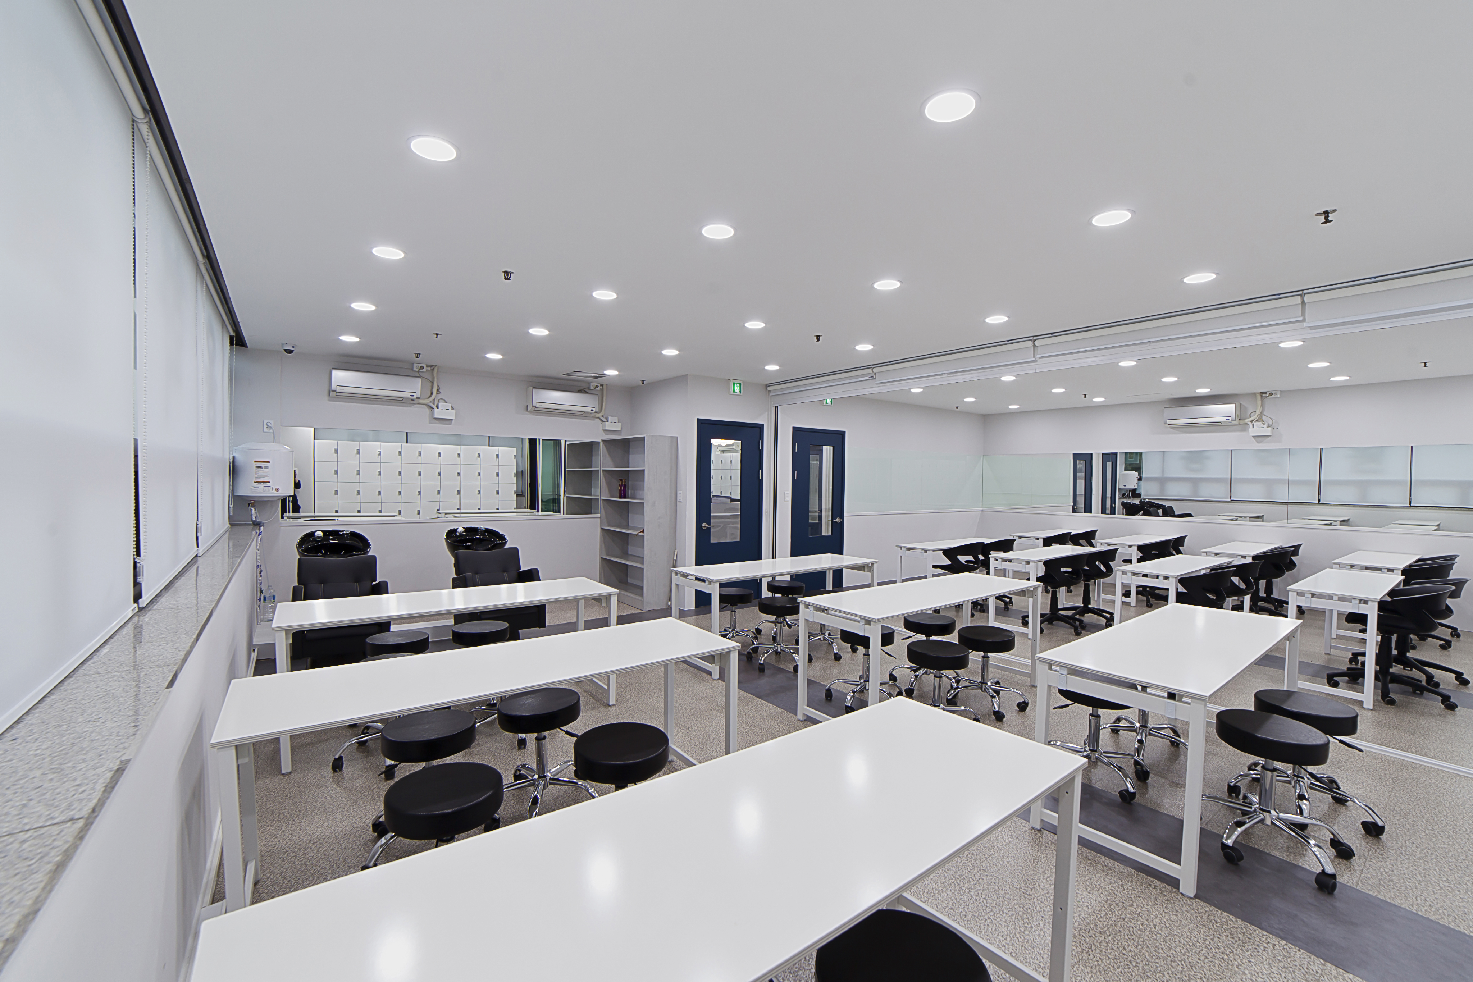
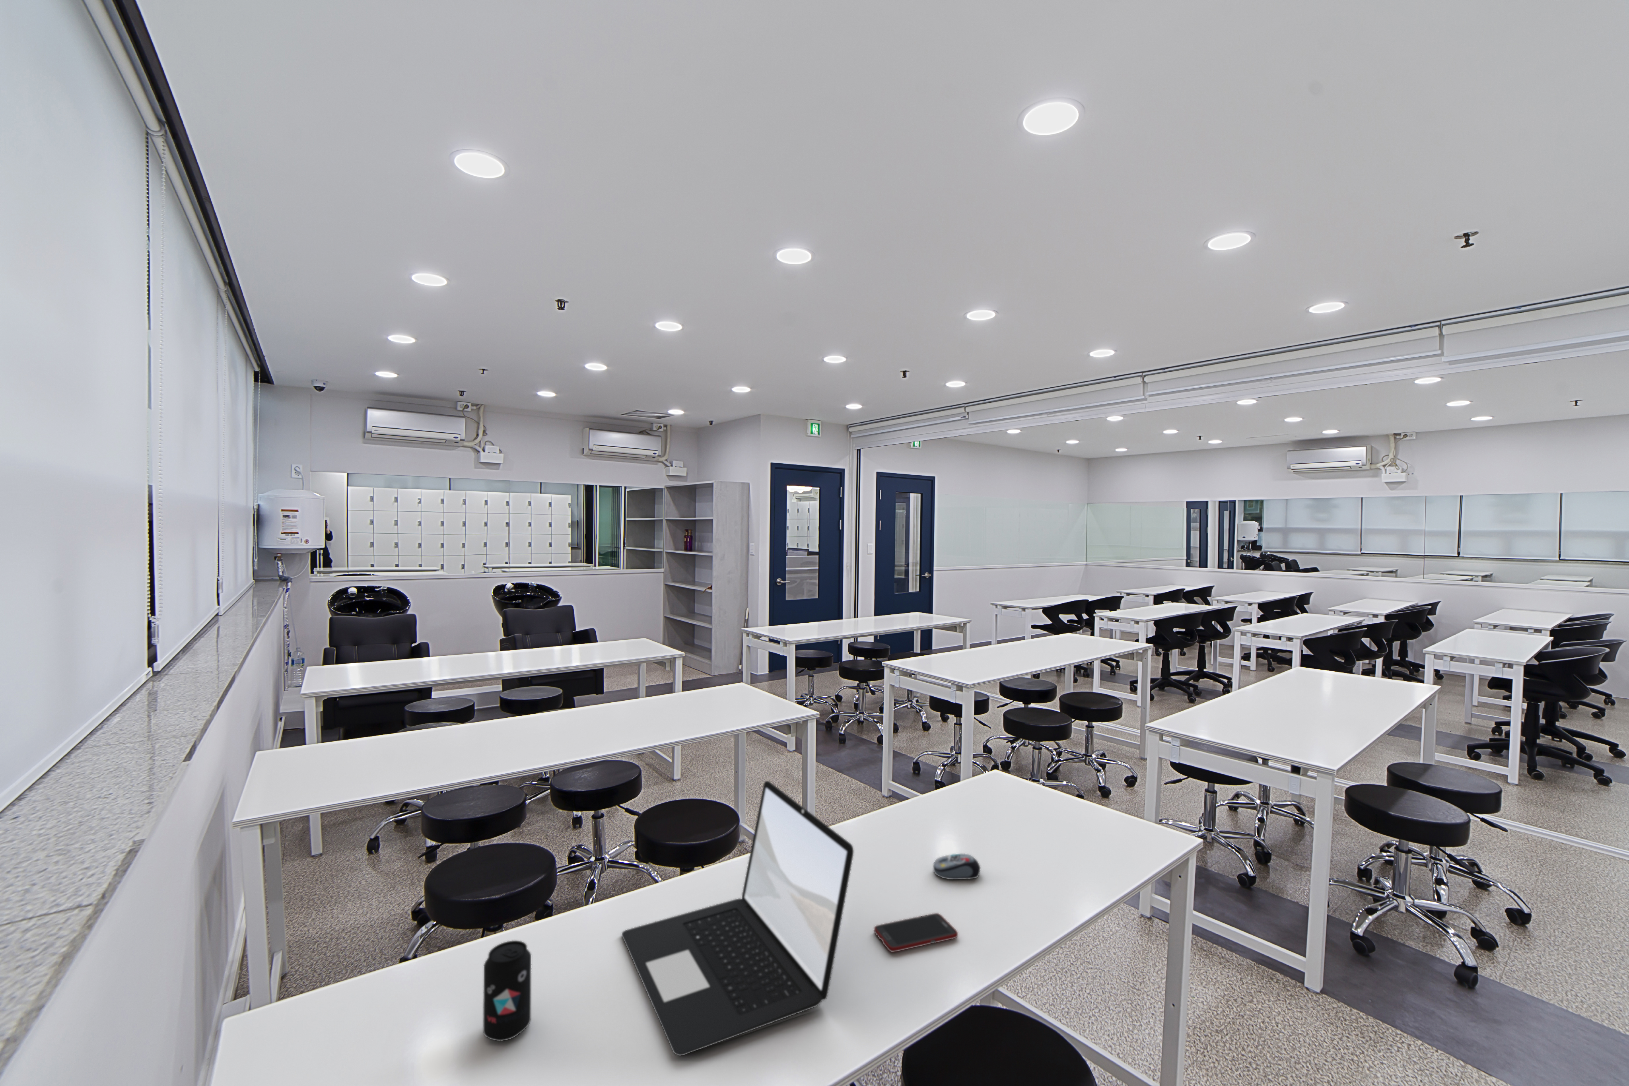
+ laptop (731, 901)
+ computer mouse (956, 864)
+ beverage can (508, 990)
+ cell phone (915, 932)
